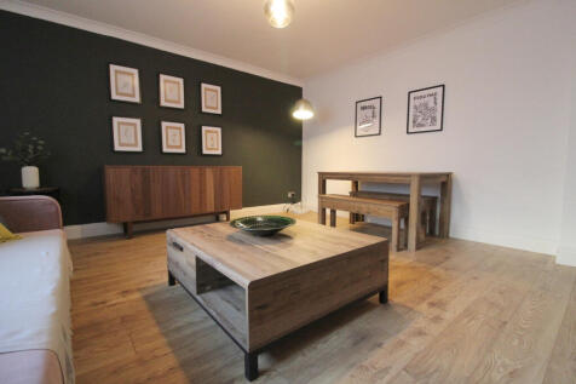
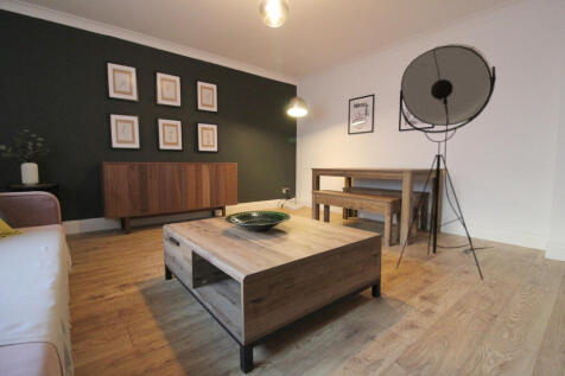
+ floor lamp (445, 164)
